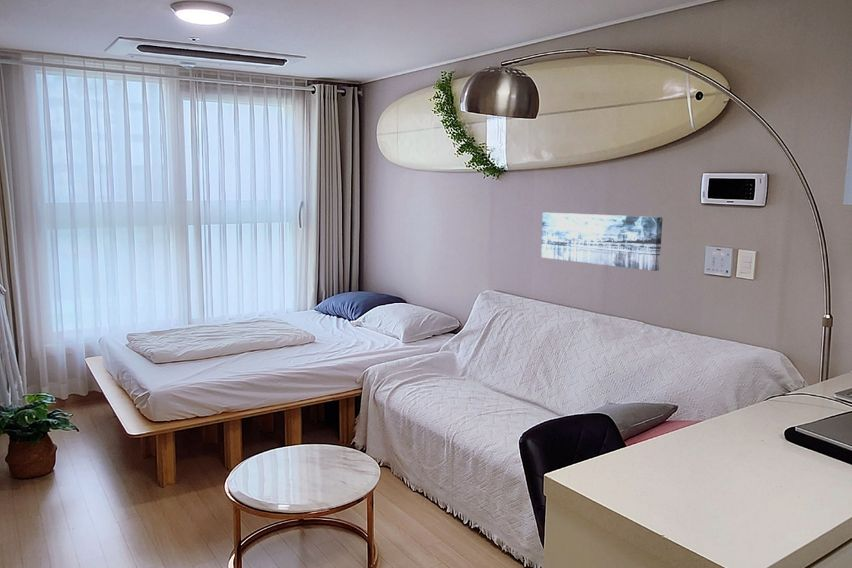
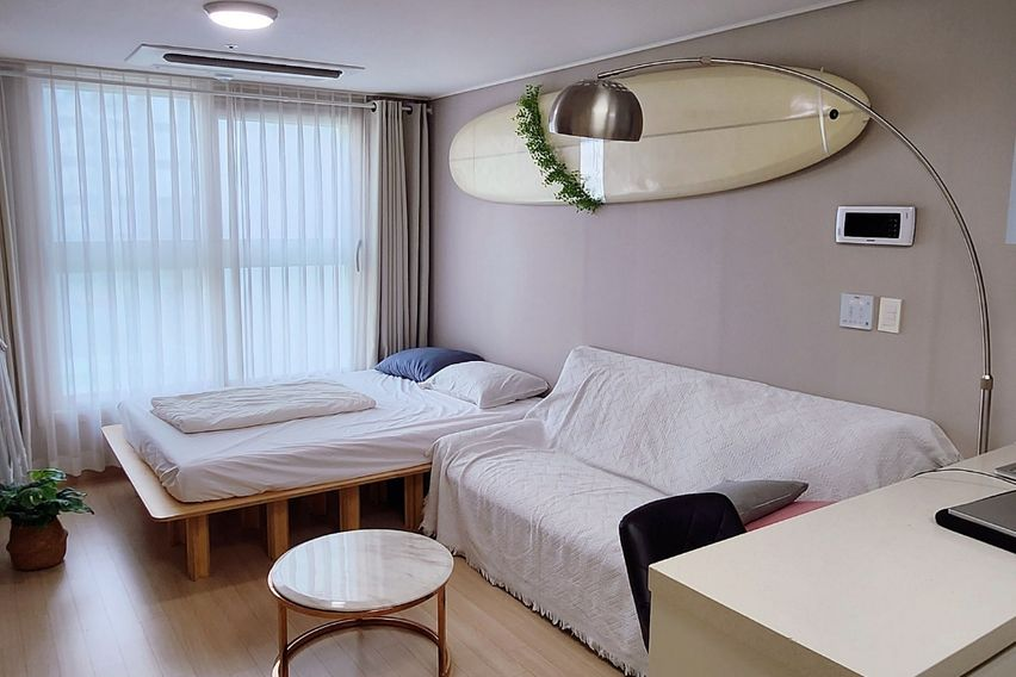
- wall art (596, 239)
